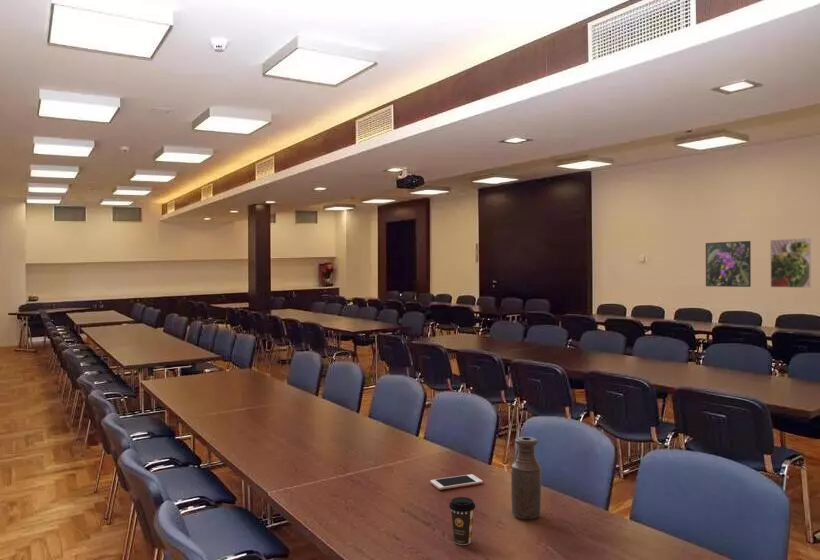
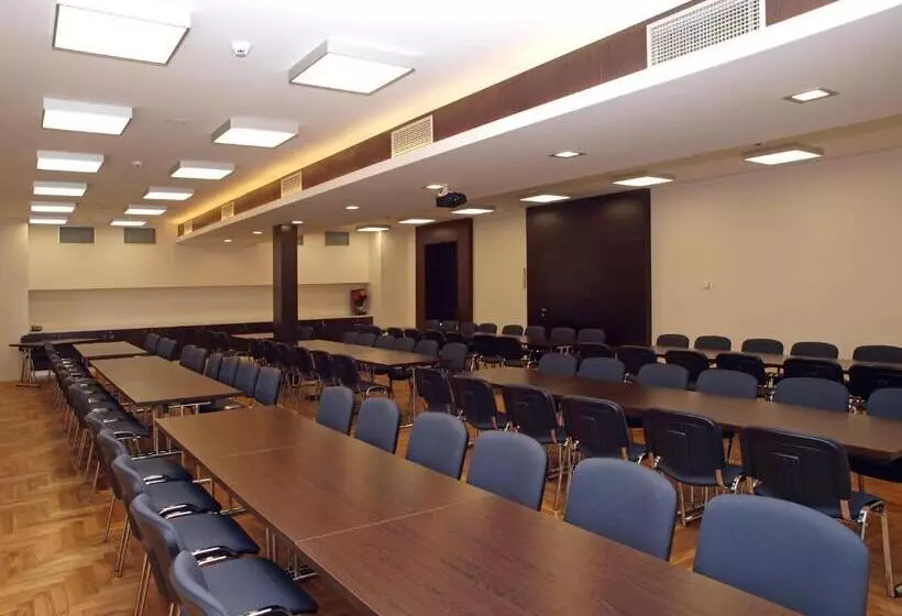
- bottle (526, 476)
- cell phone (456, 481)
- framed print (790, 263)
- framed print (727, 264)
- coffee cup (462, 521)
